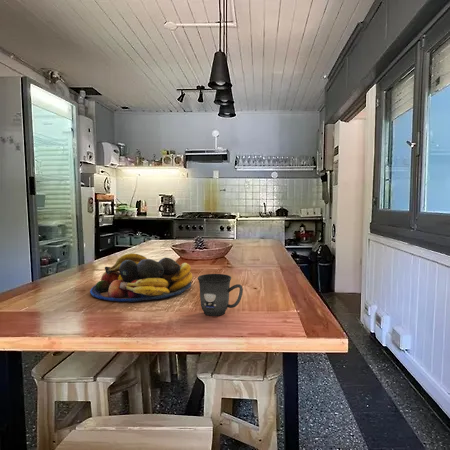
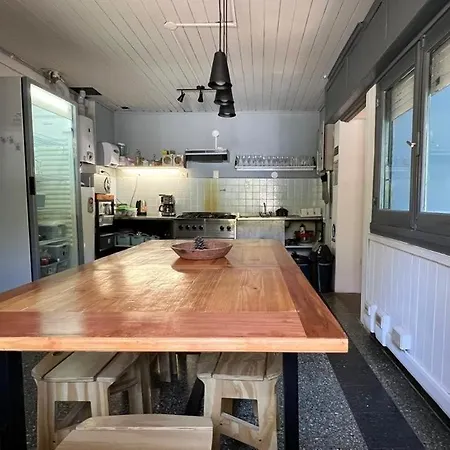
- mug (220, 295)
- fruit bowl (141, 271)
